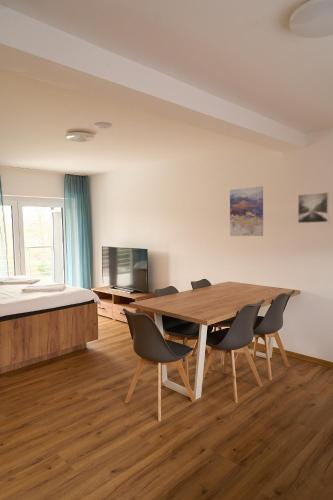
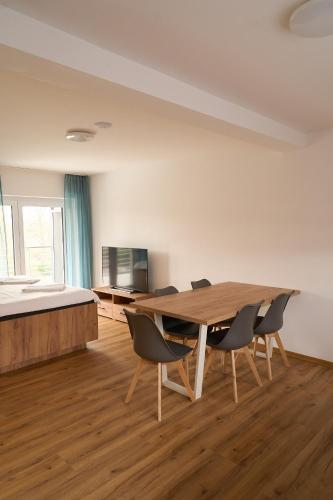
- wall art (245, 212)
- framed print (312, 208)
